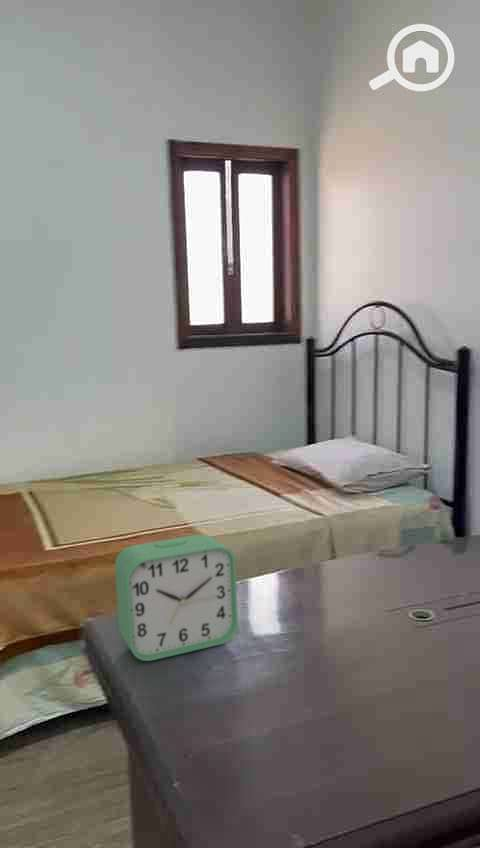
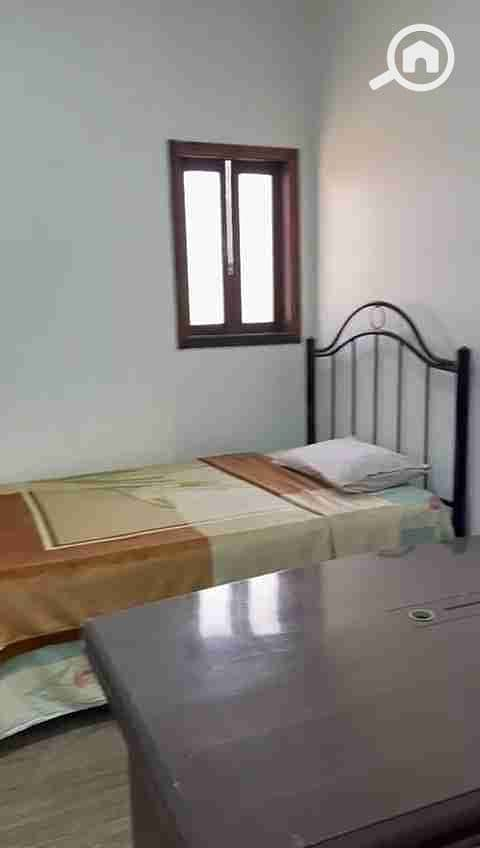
- alarm clock (176, 594)
